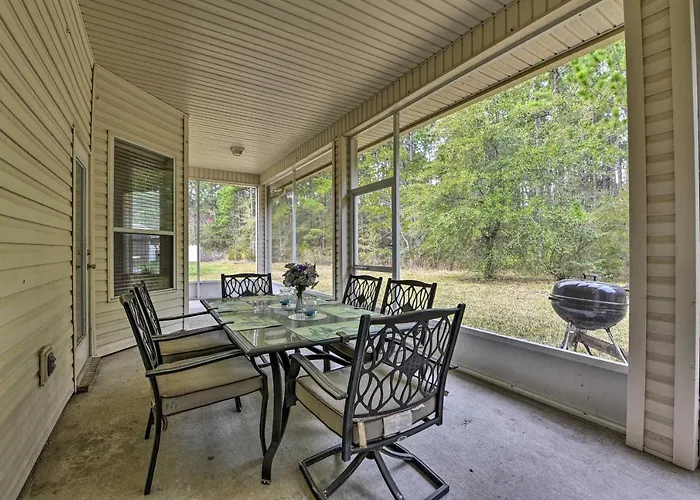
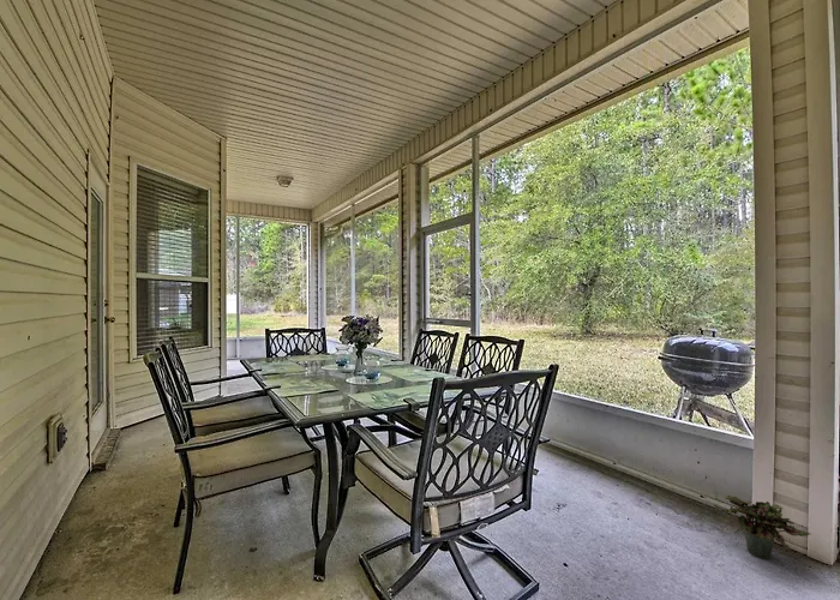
+ potted plant (758, 528)
